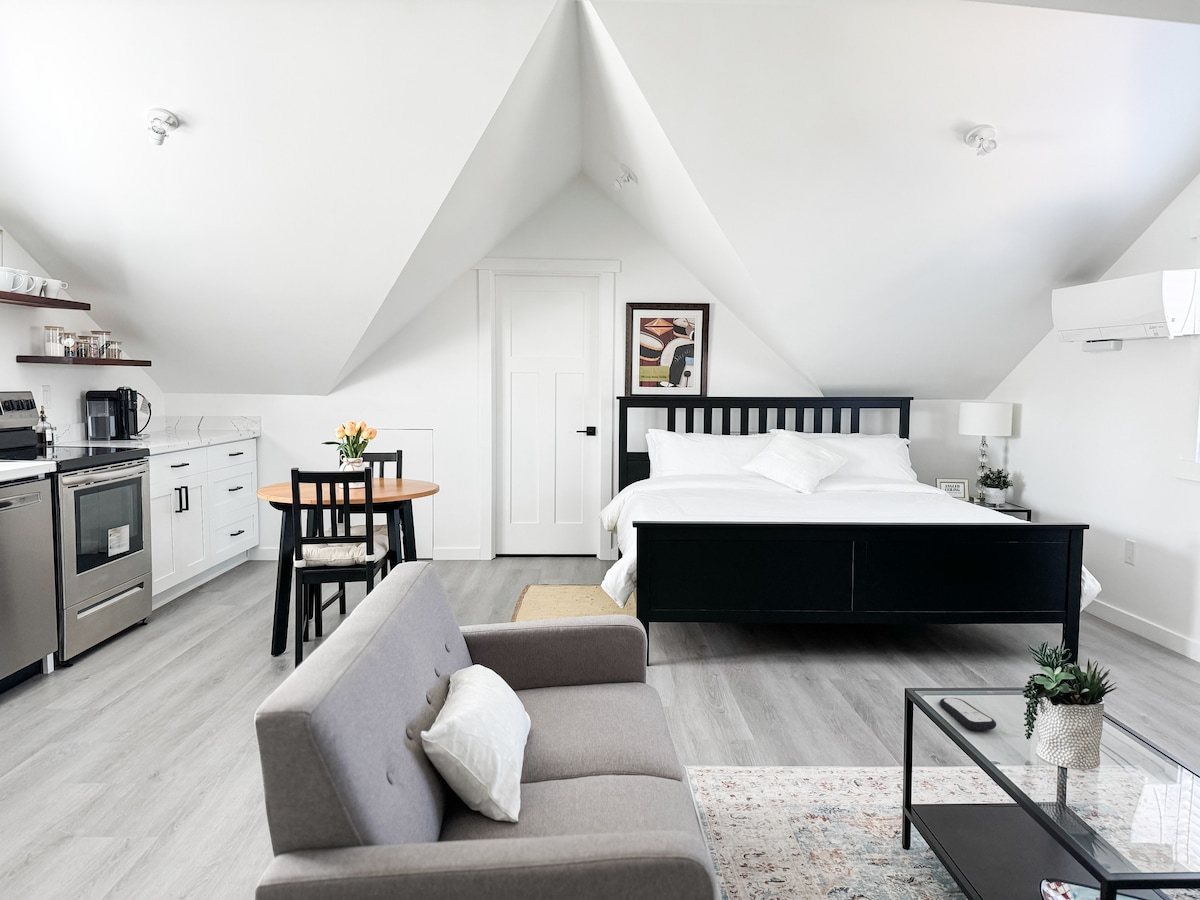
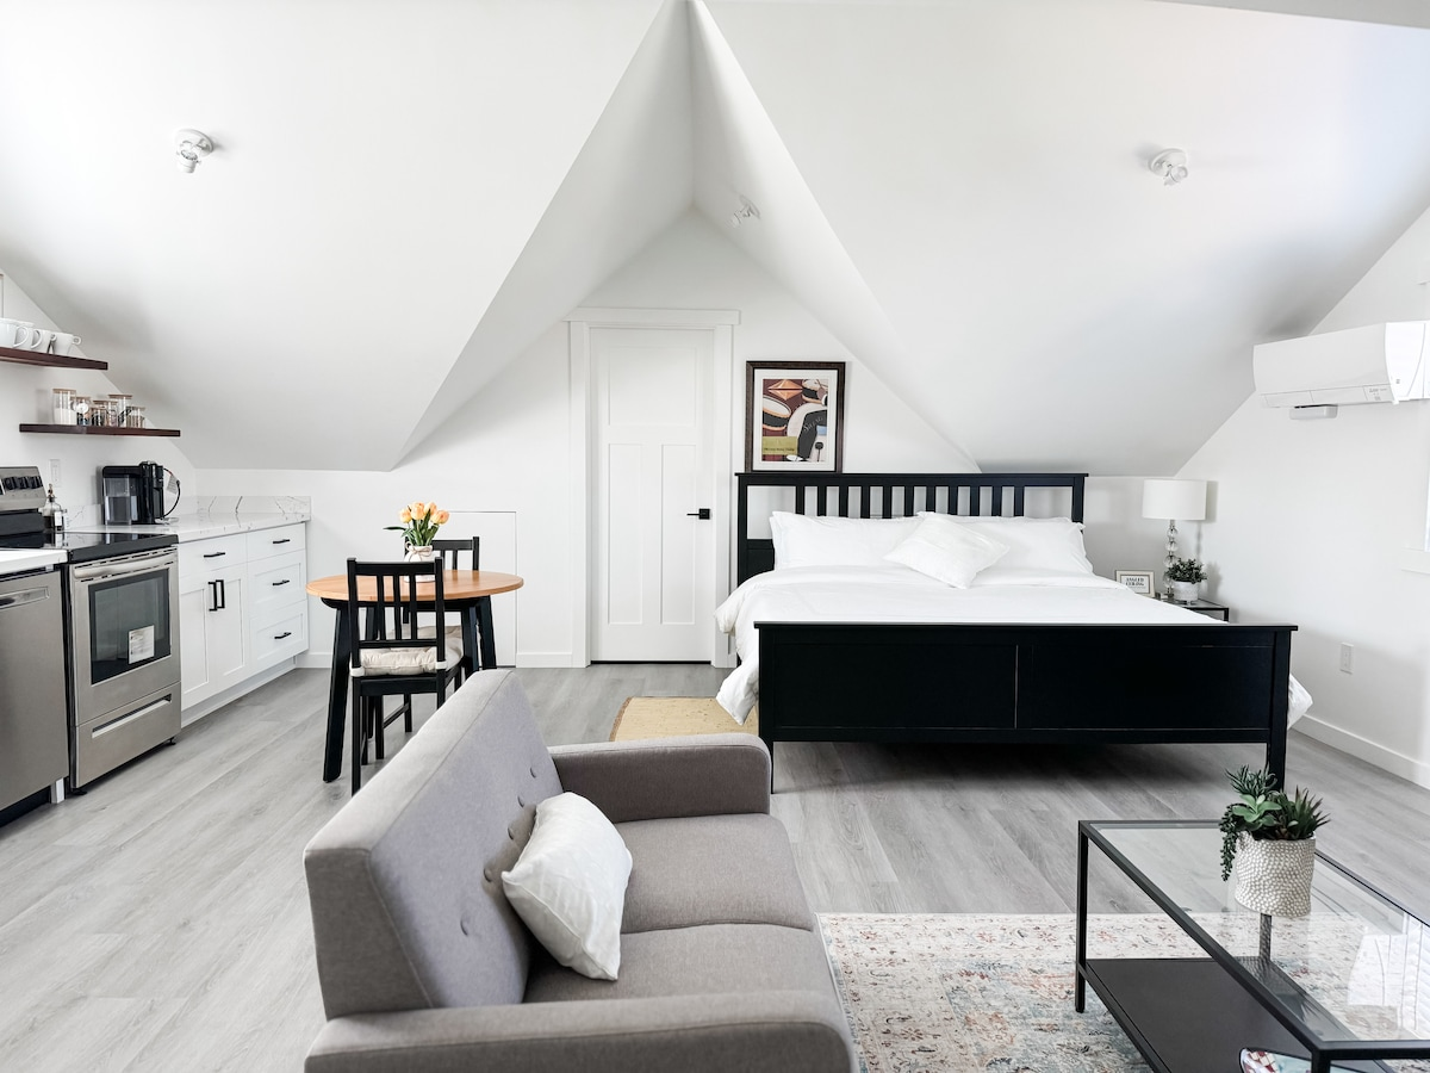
- remote control (965, 712)
